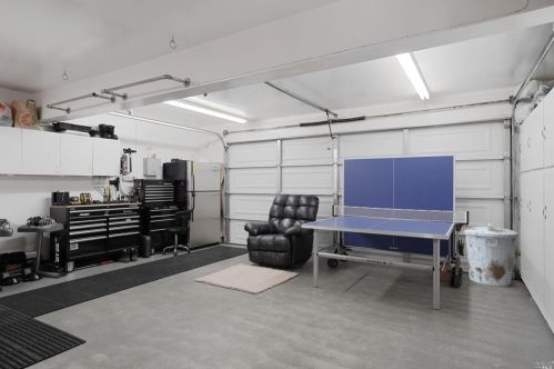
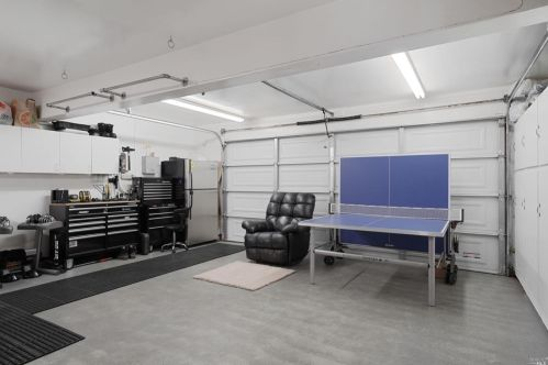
- trash can (488, 252)
